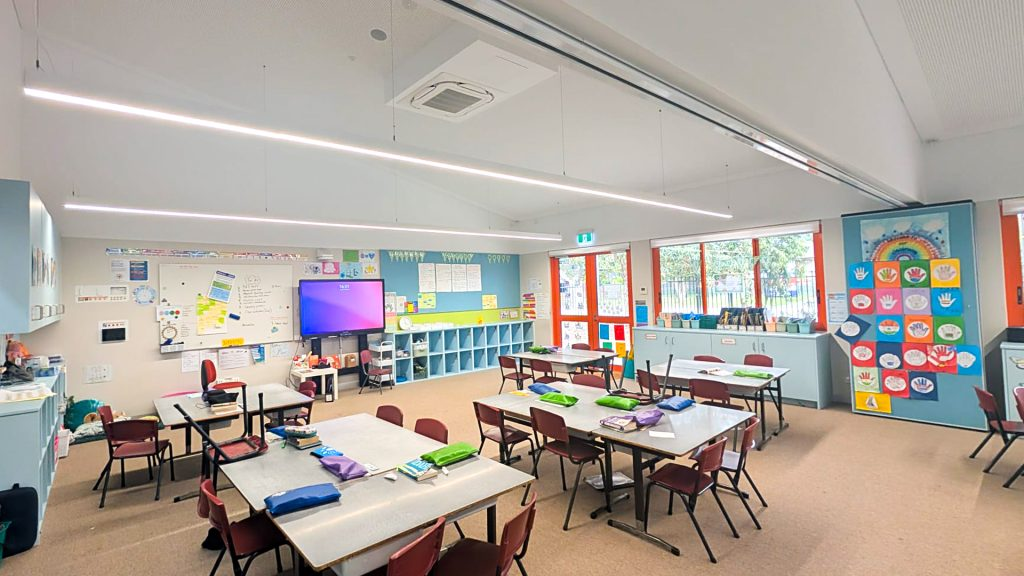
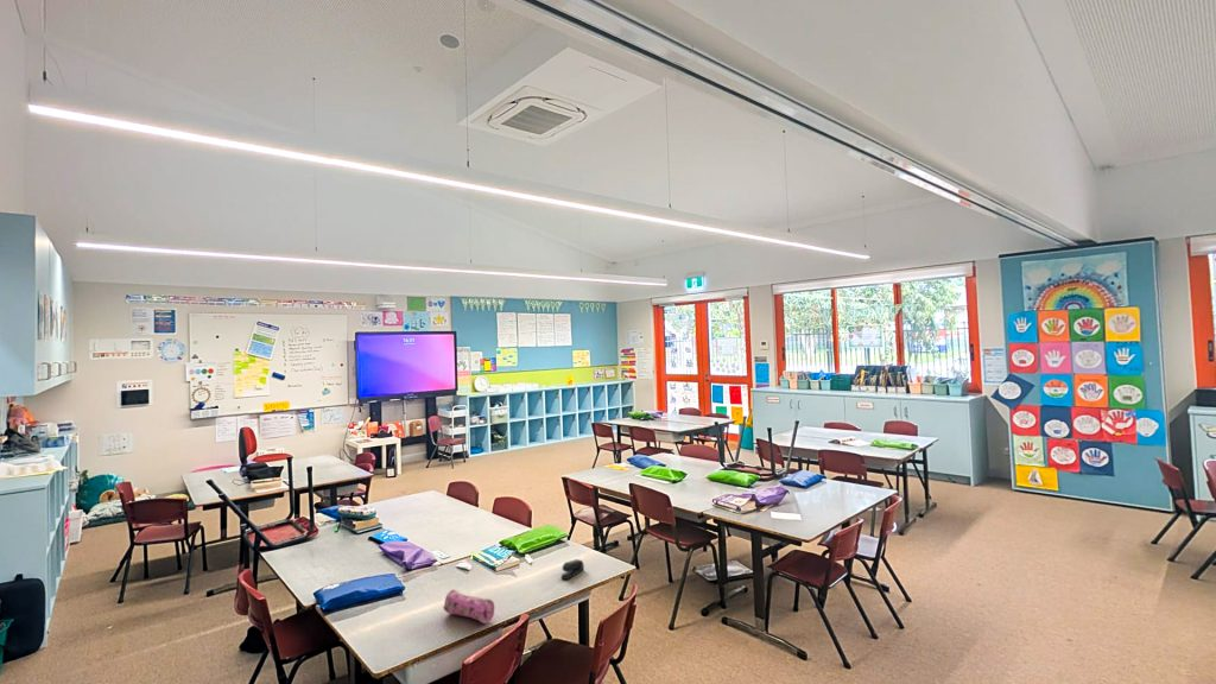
+ pencil case (469, 606)
+ stapler (572, 566)
